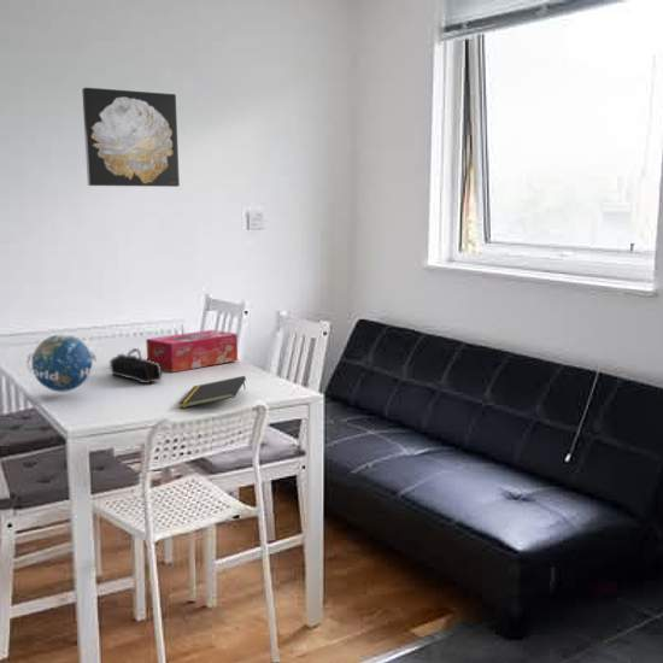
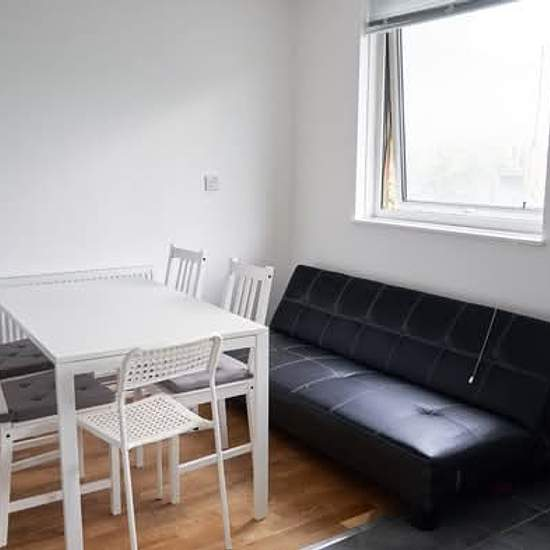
- tissue box (193, 350)
- wall art (131, 139)
- notepad (213, 391)
- pencil case (134, 363)
- globe (61, 363)
